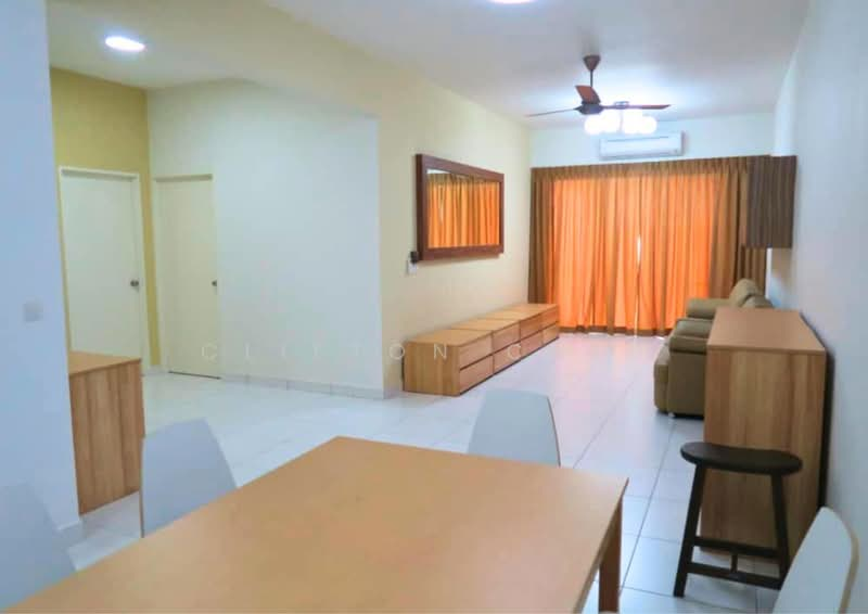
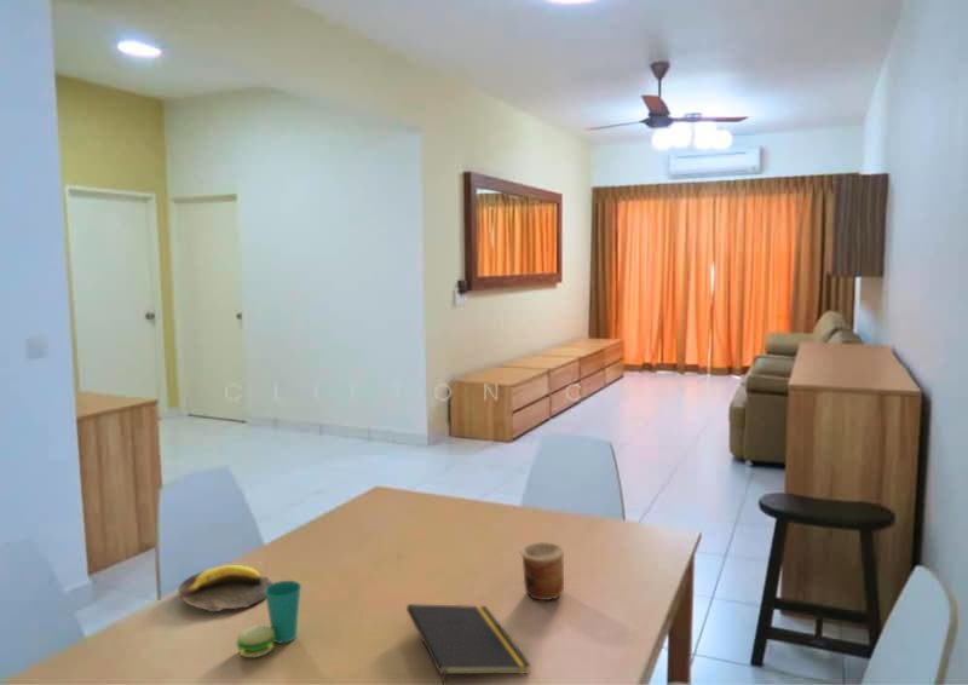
+ notepad (465, 637)
+ cup (542, 571)
+ banana (226, 581)
+ cup (270, 618)
